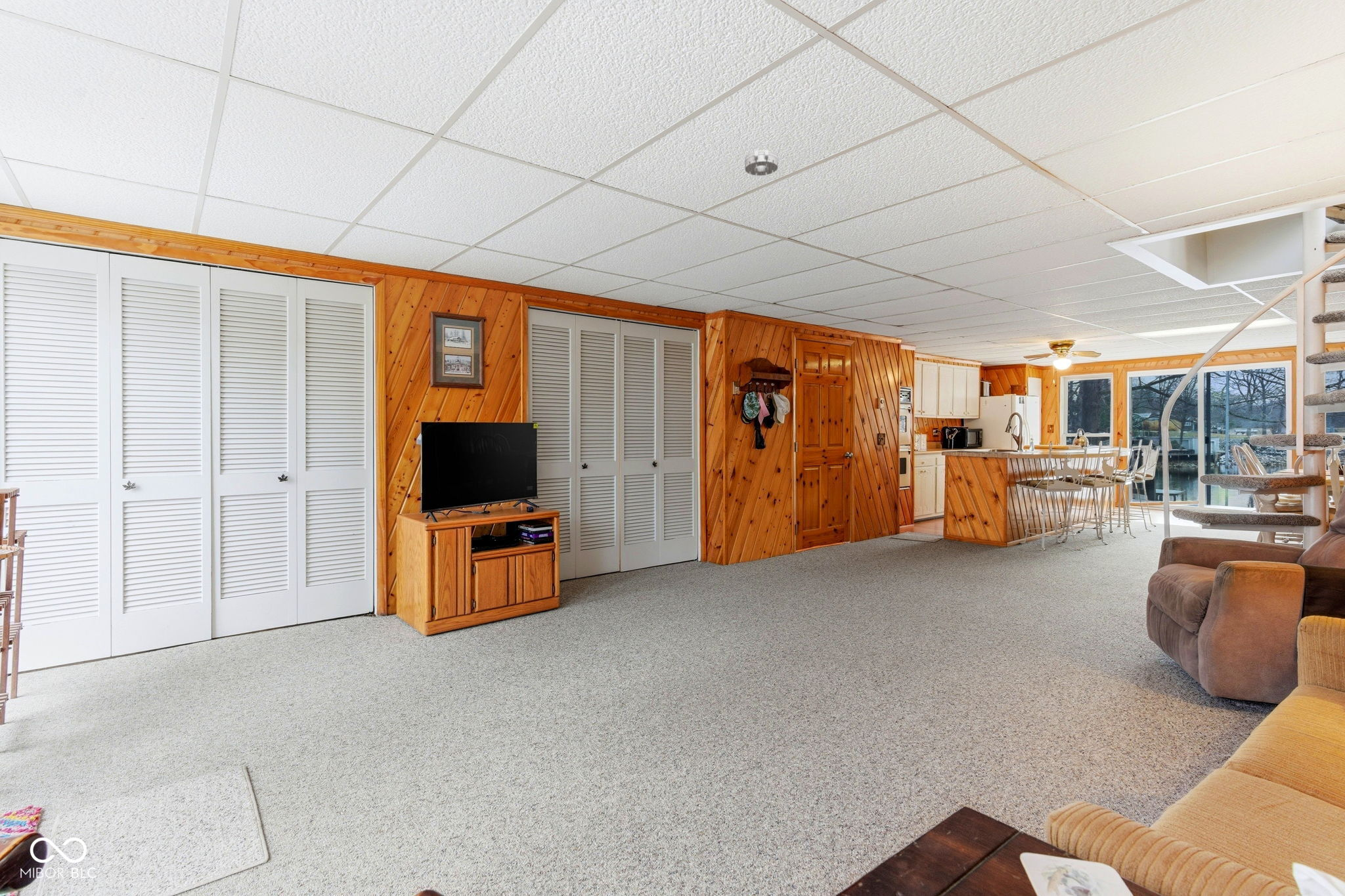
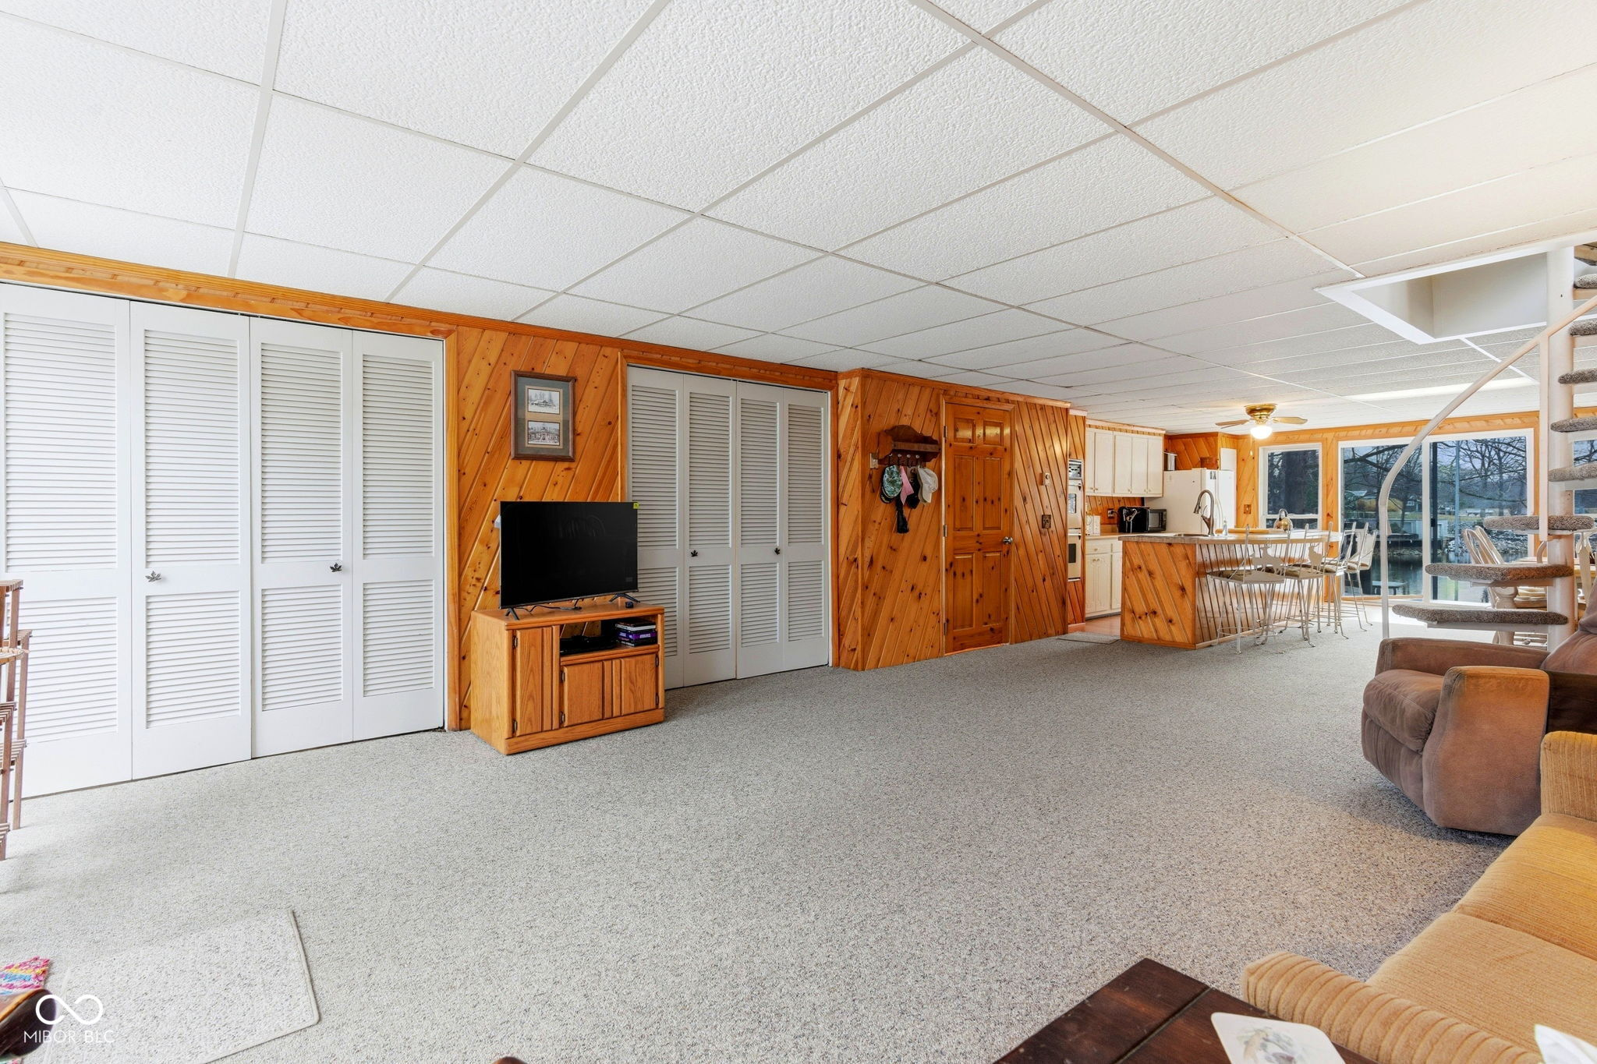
- smoke detector (761, 162)
